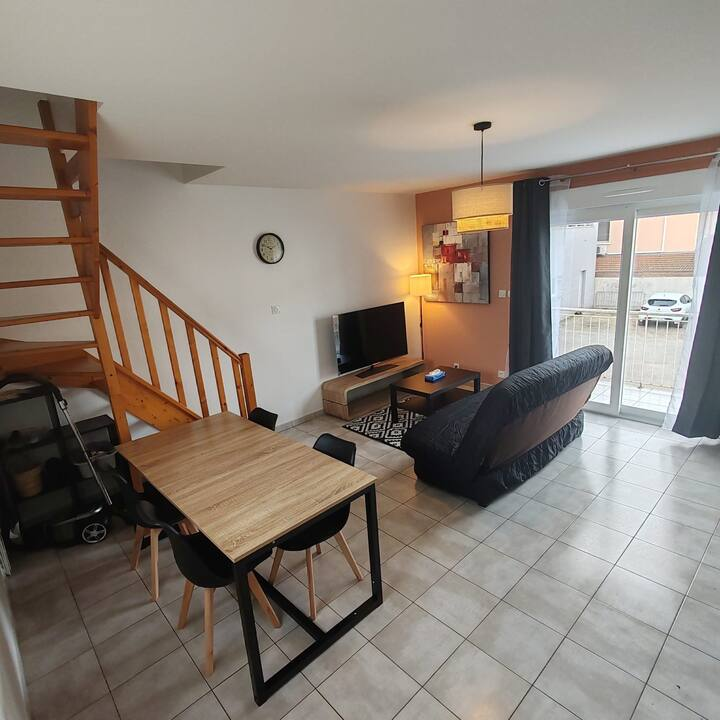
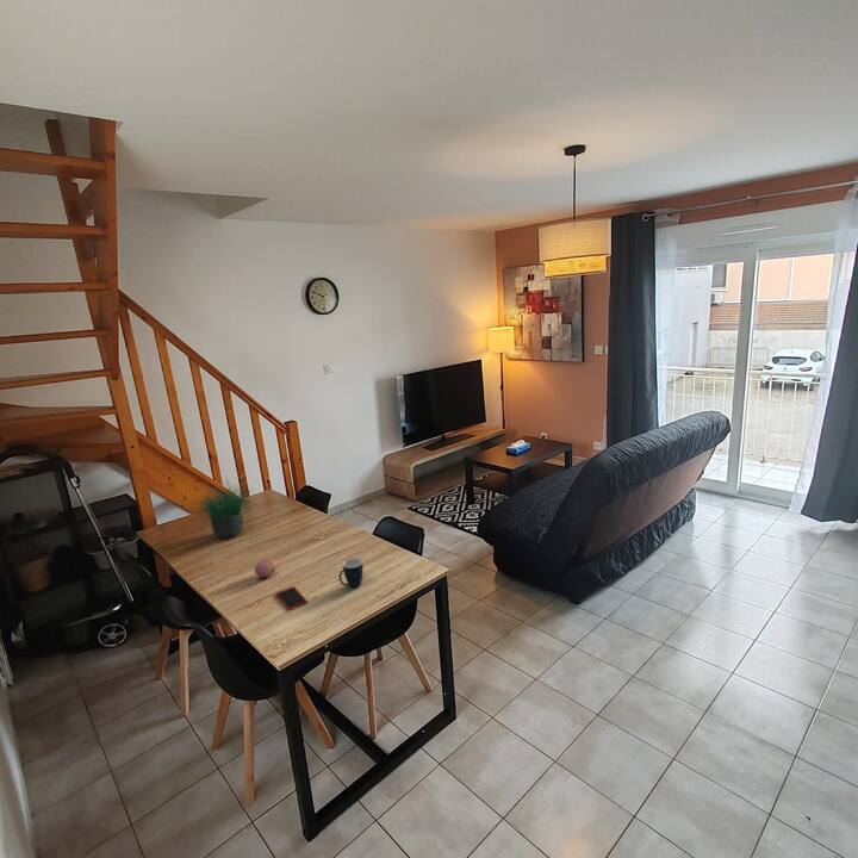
+ mug (350, 574)
+ fruit (265, 567)
+ potted plant (224, 503)
+ smartphone (291, 597)
